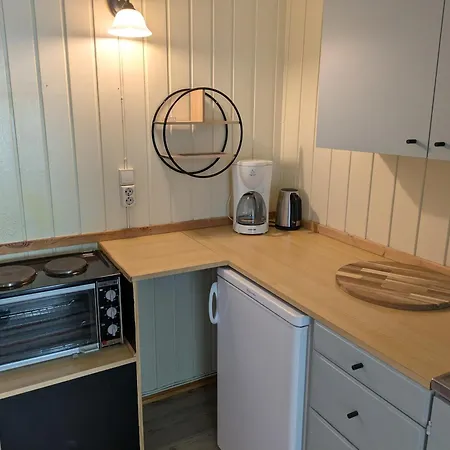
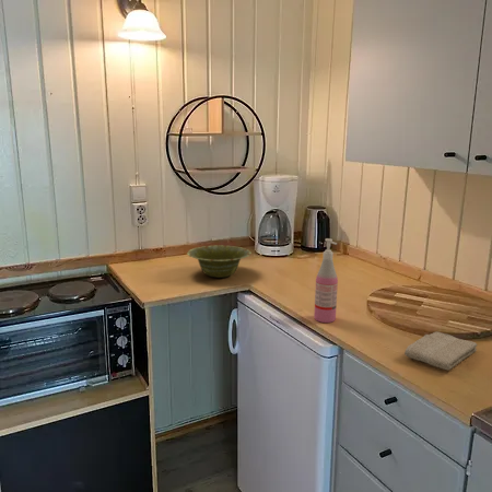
+ dish (219, 263)
+ soap dispenser (327, 280)
+ washcloth (442, 349)
